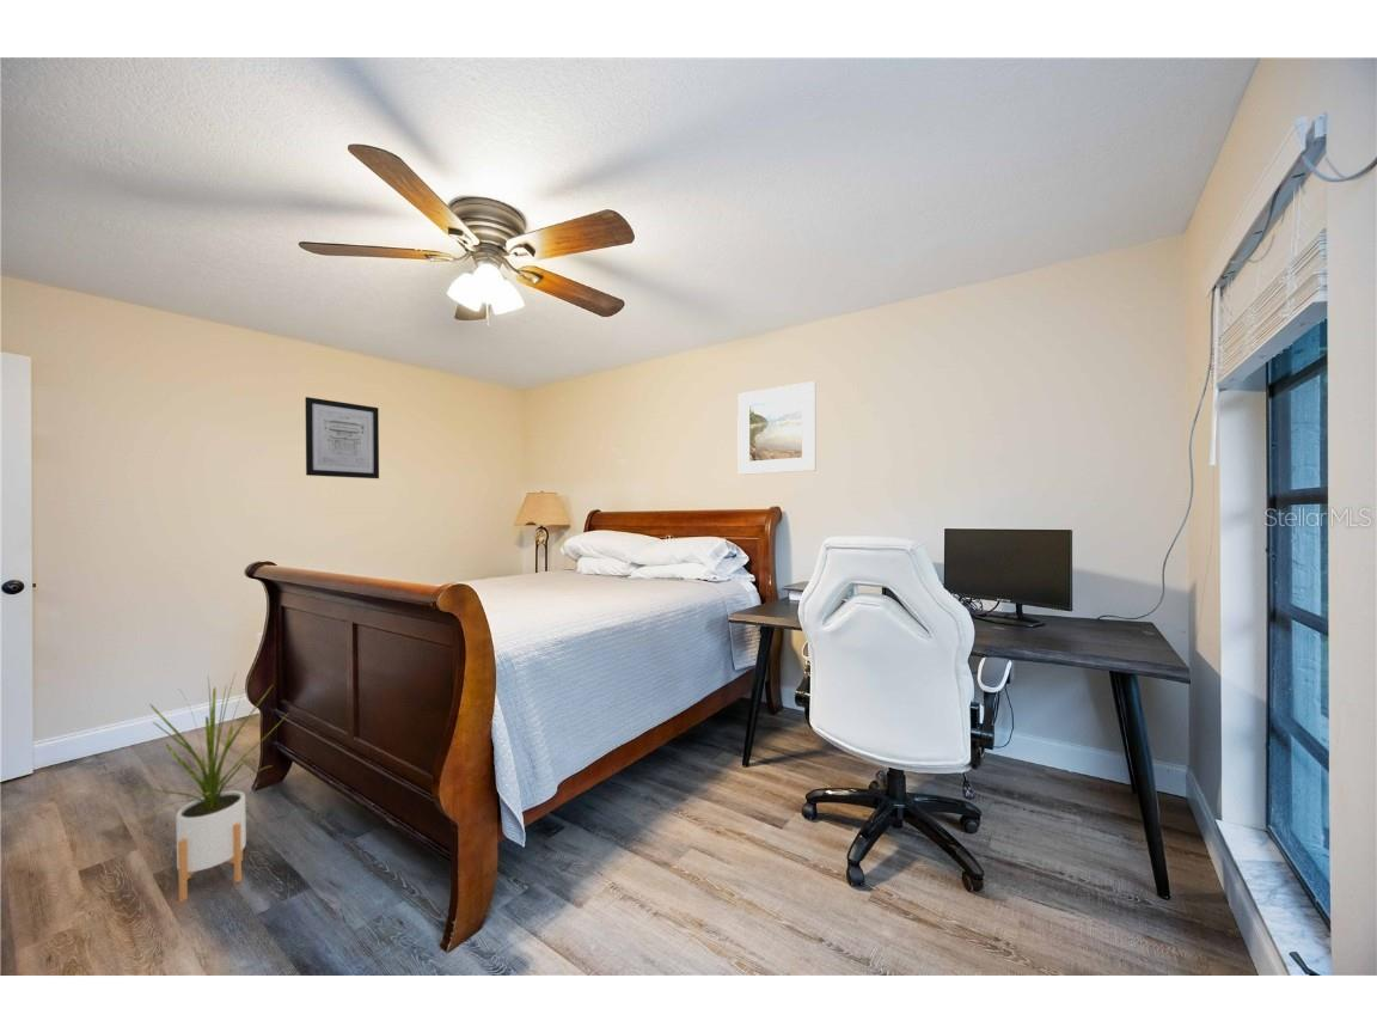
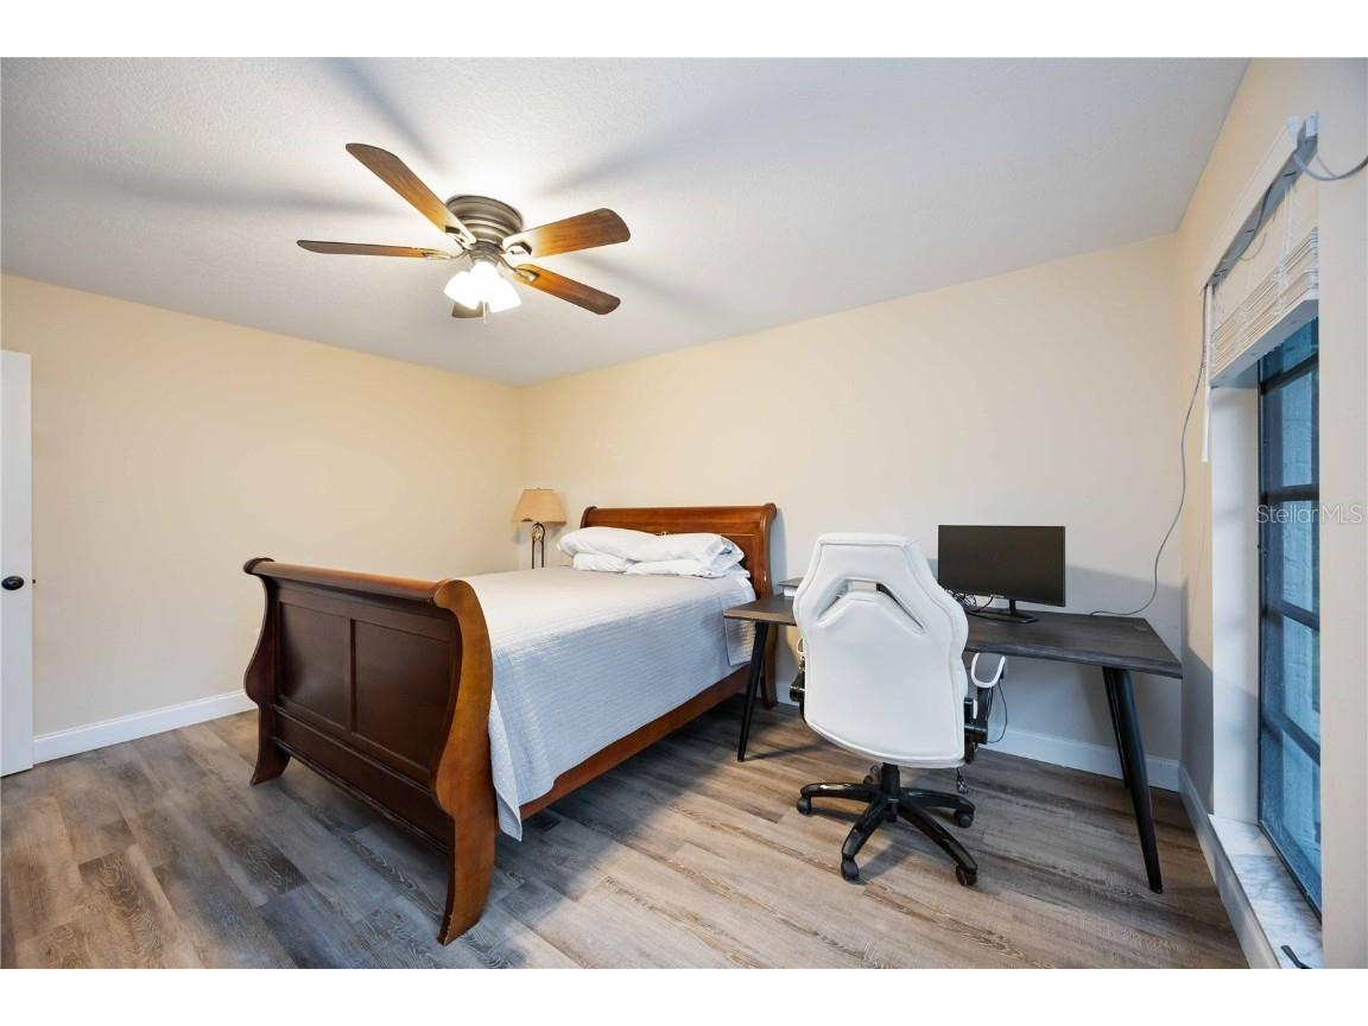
- wall art (343, 439)
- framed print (775, 430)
- house plant (207, 781)
